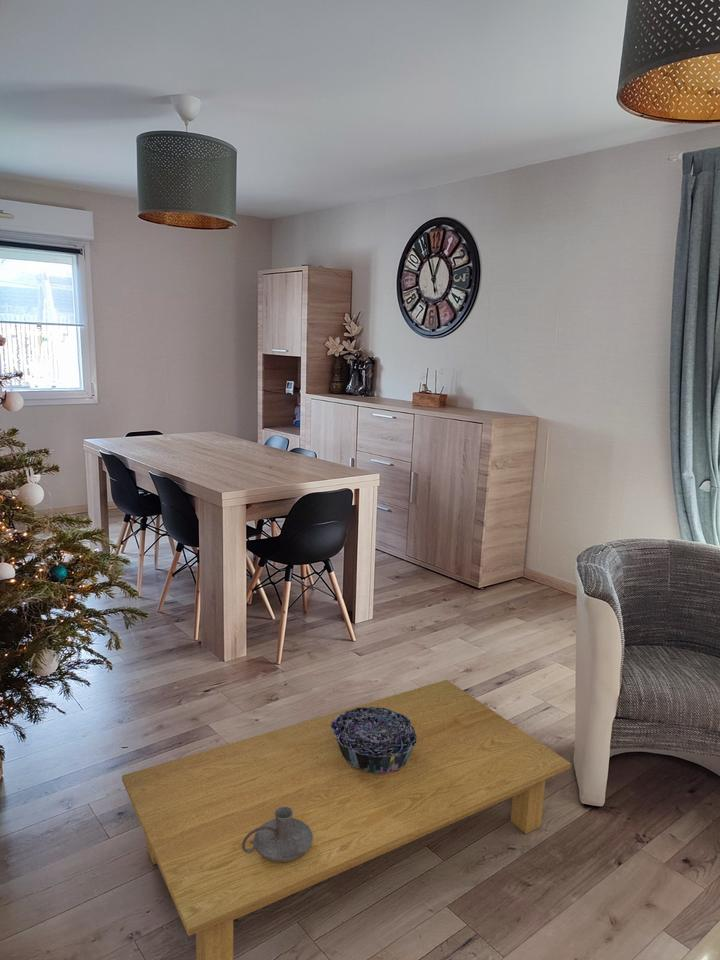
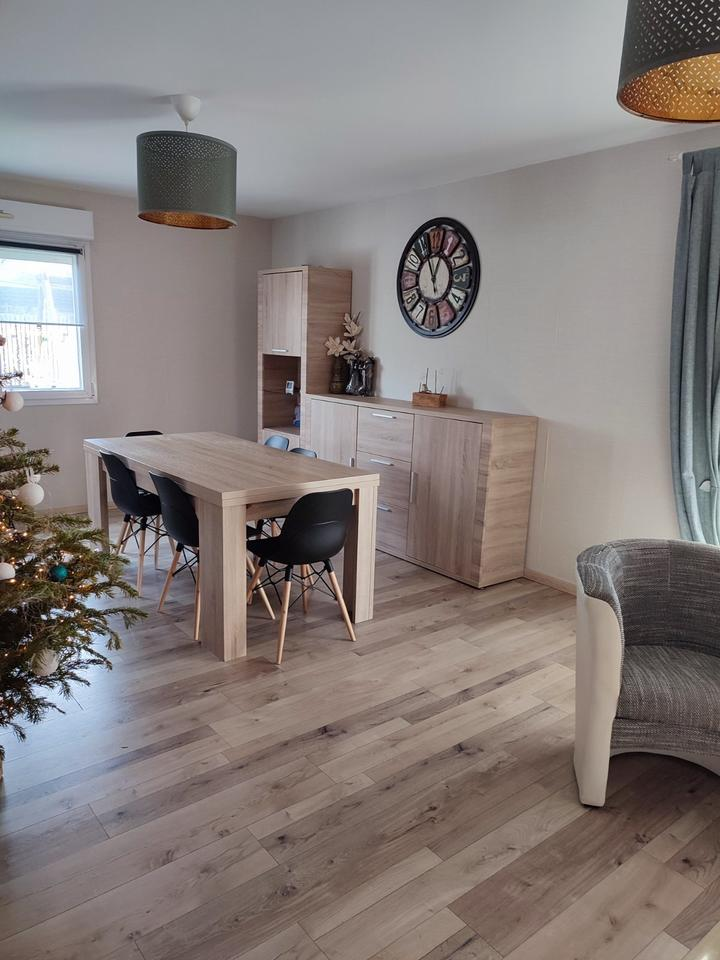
- coffee table (352, 803)
- decorative bowl (374, 741)
- candle holder (277, 831)
